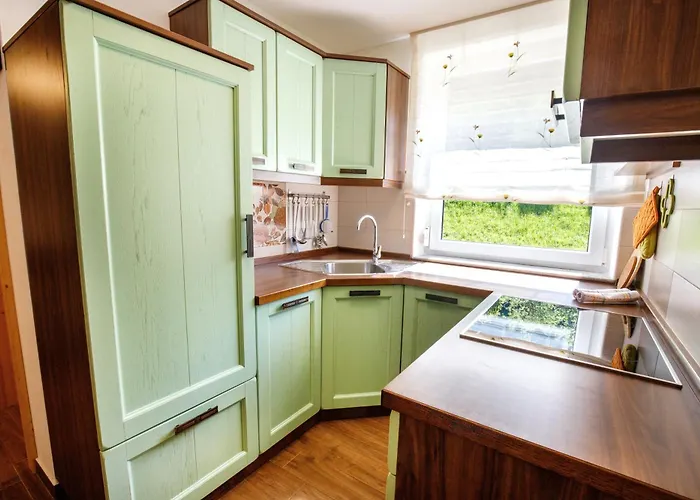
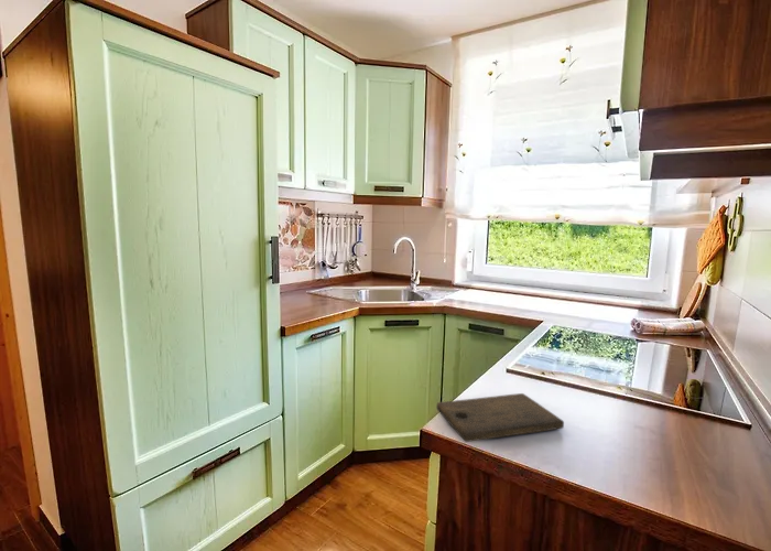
+ cutting board (497, 414)
